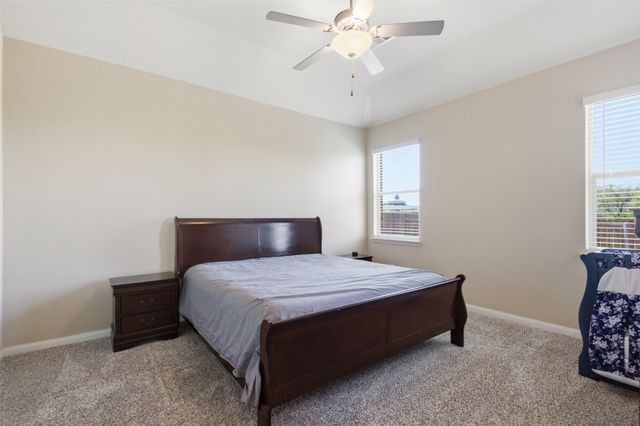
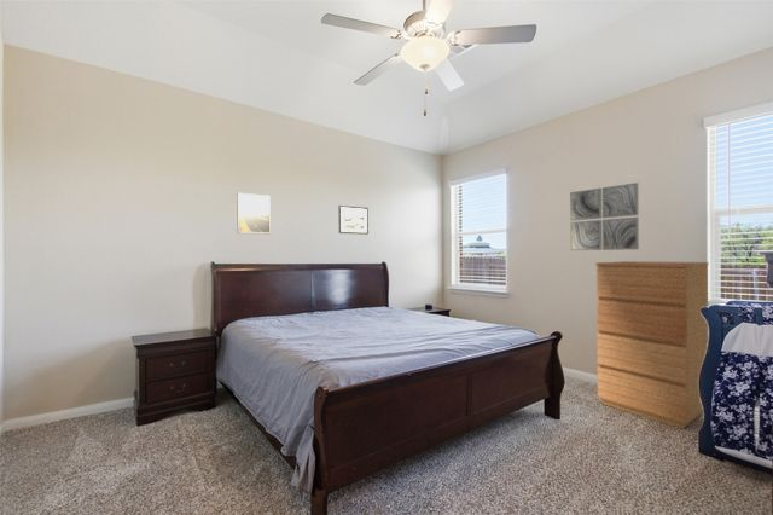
+ picture frame (354, 220)
+ dresser (650, 335)
+ wall art (600, 218)
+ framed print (254, 214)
